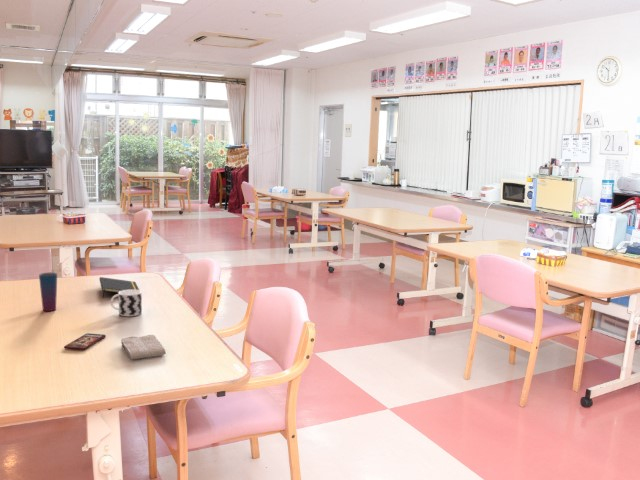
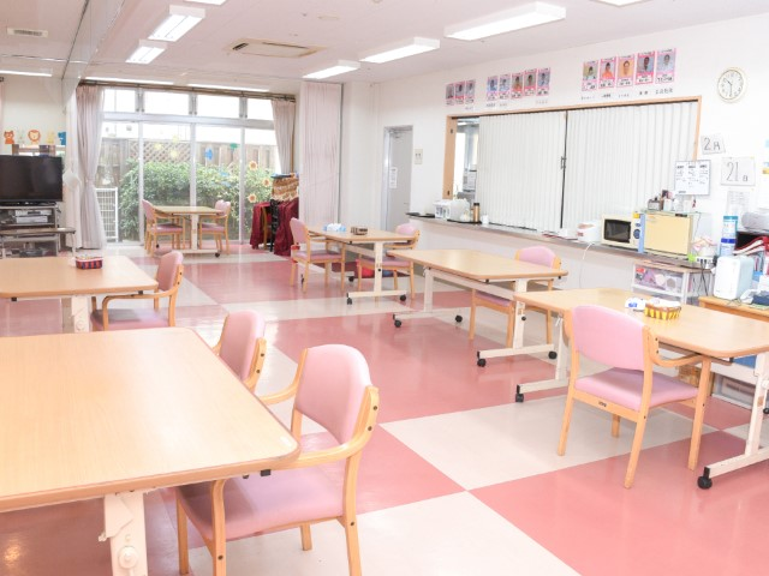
- cup (126, 303)
- smartphone (85, 341)
- washcloth (142, 346)
- cup (48, 291)
- notepad (119, 285)
